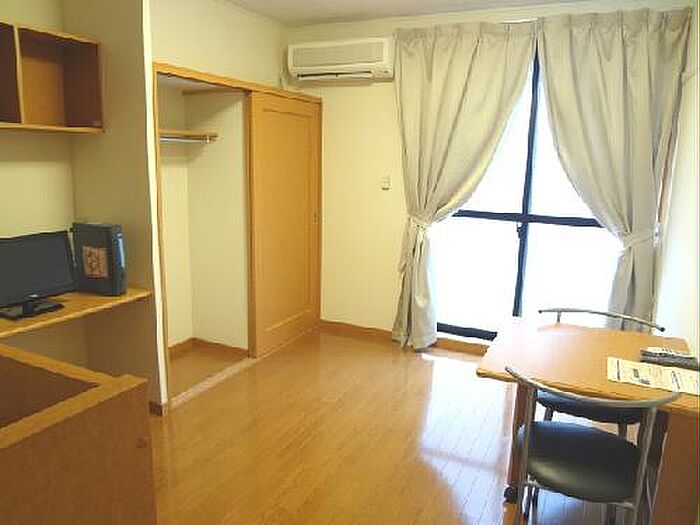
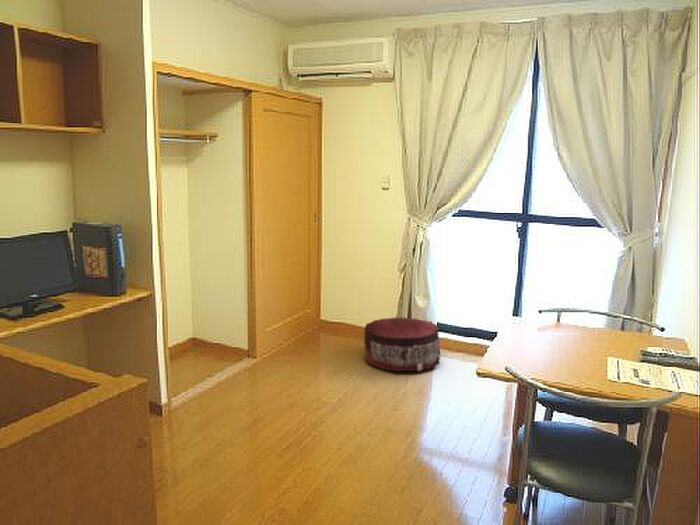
+ pouf (402, 341)
